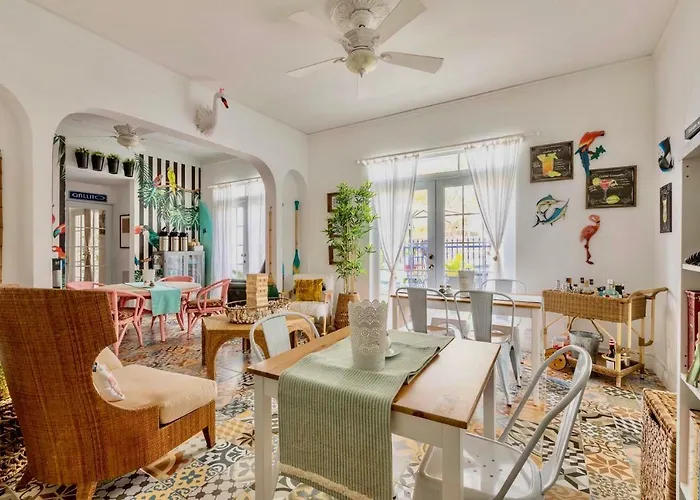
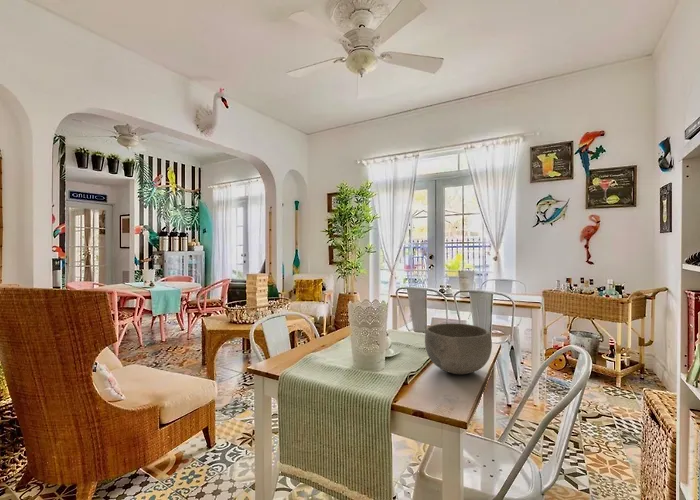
+ bowl (456, 349)
